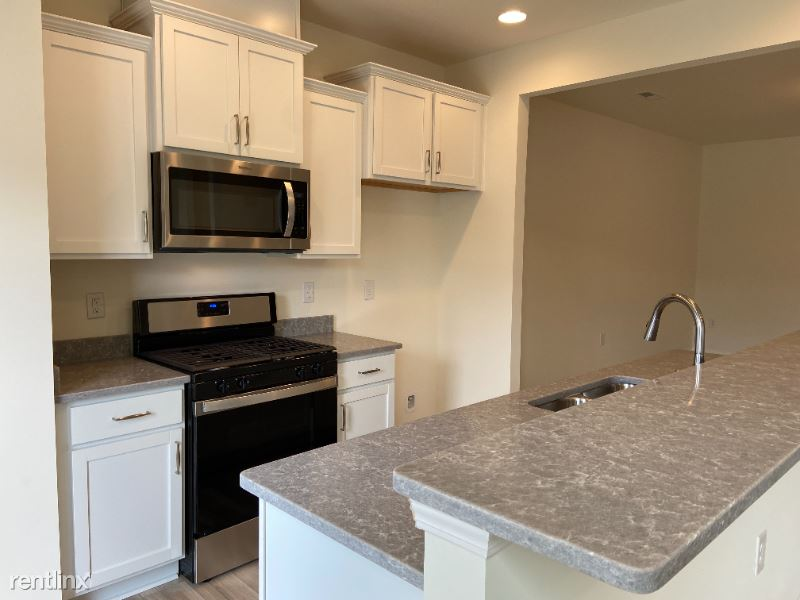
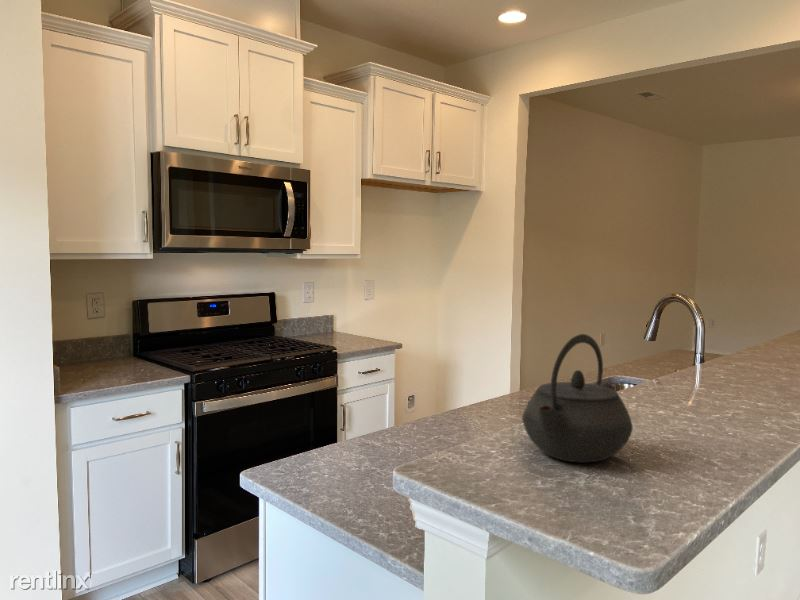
+ kettle (573, 395)
